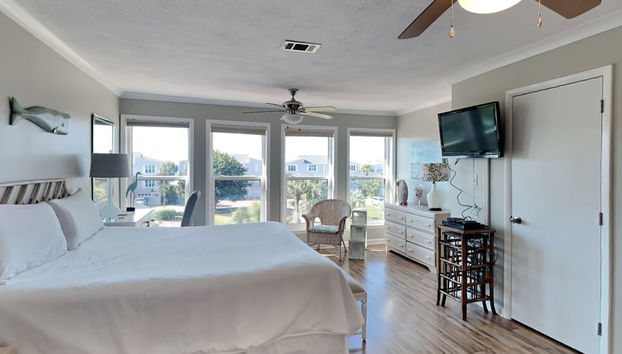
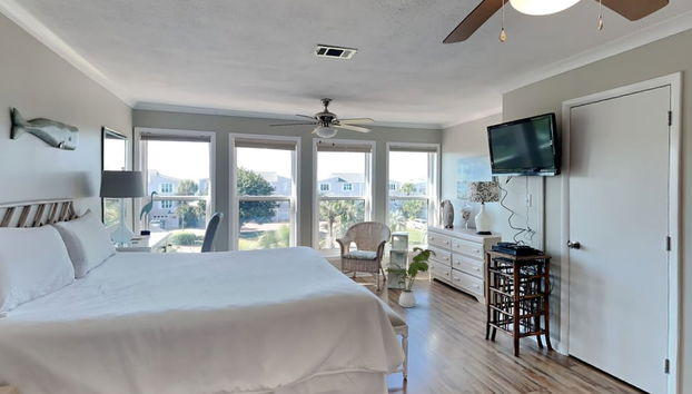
+ house plant (413, 275)
